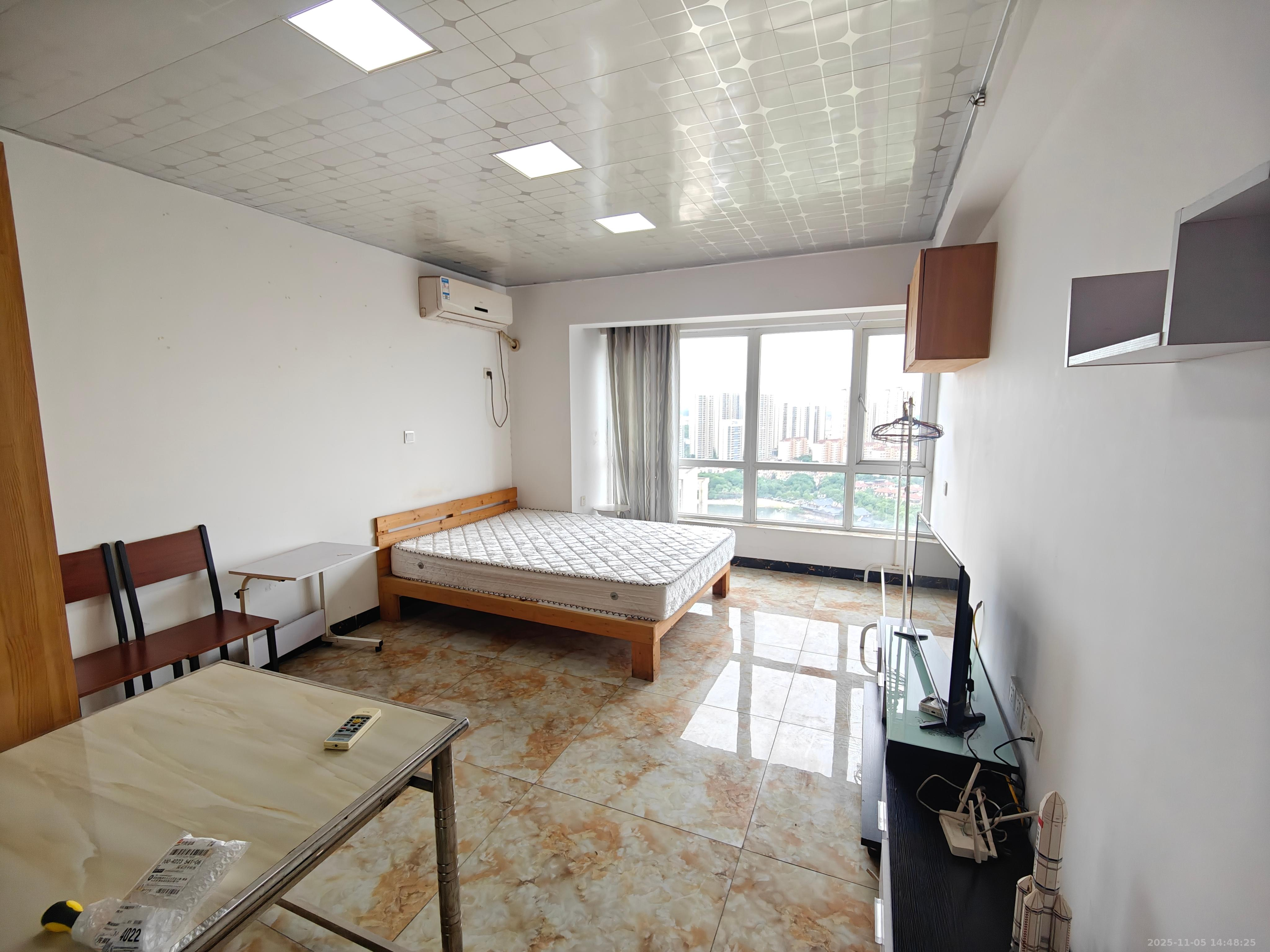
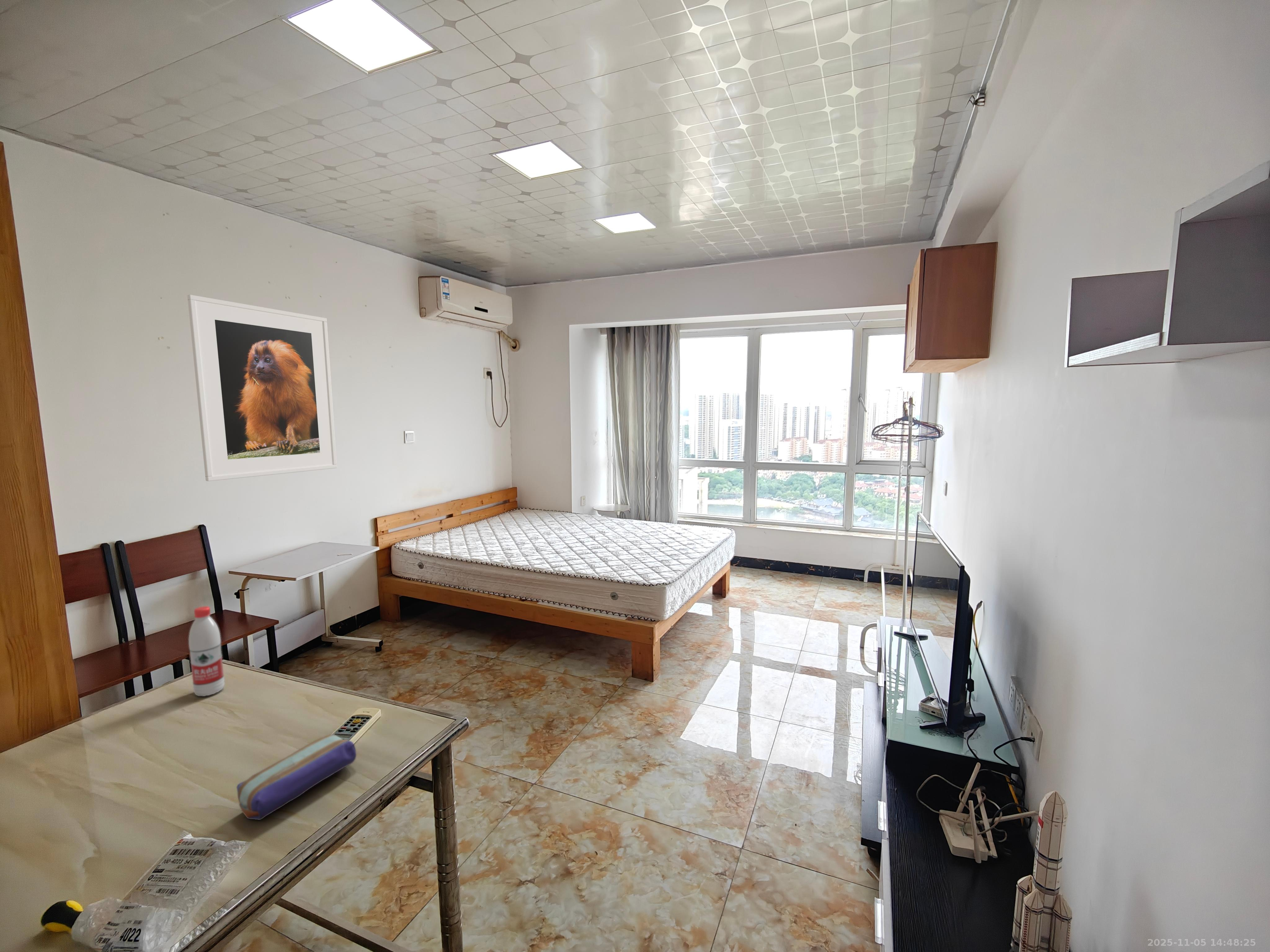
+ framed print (272, 392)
+ pencil case (301, 772)
+ water bottle (206, 650)
